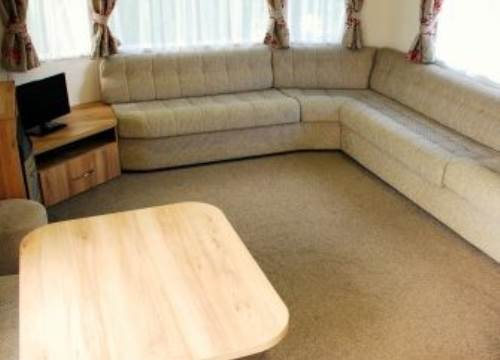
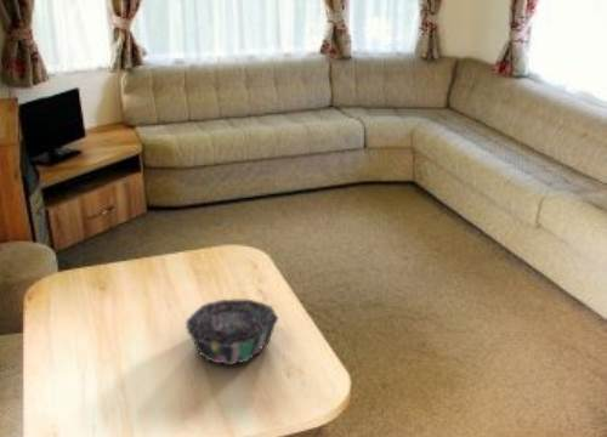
+ decorative bowl (232, 331)
